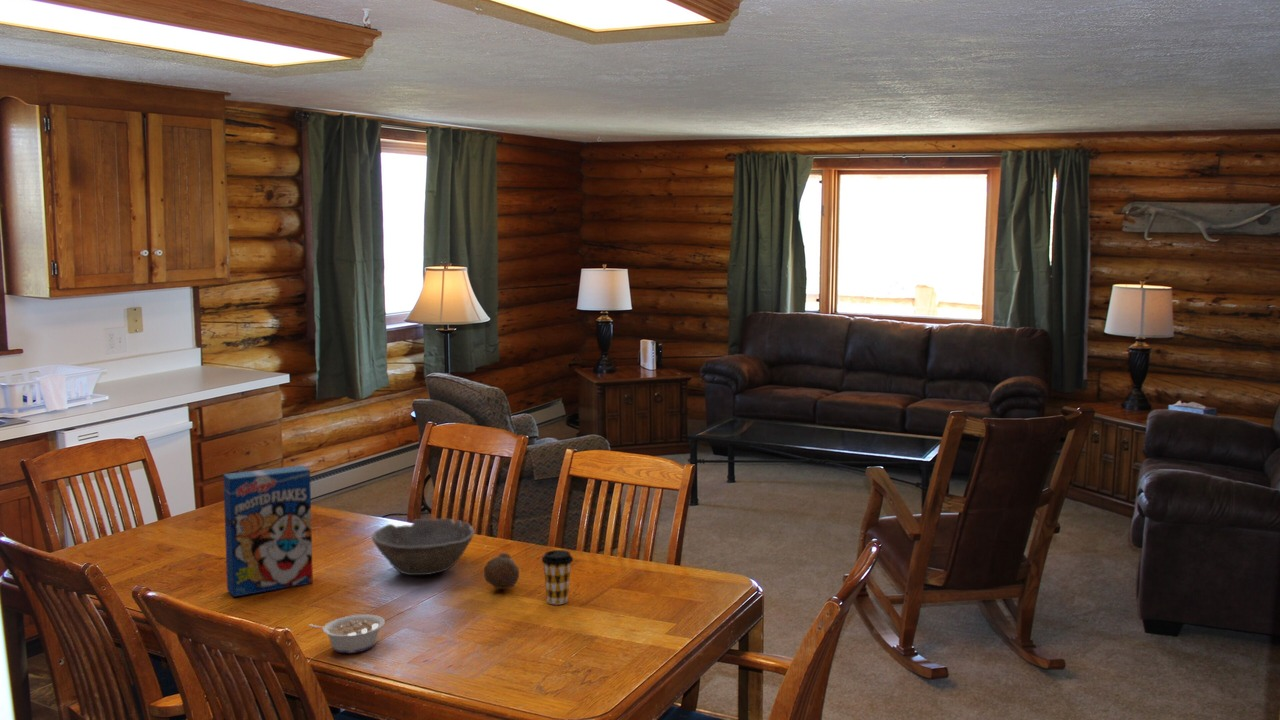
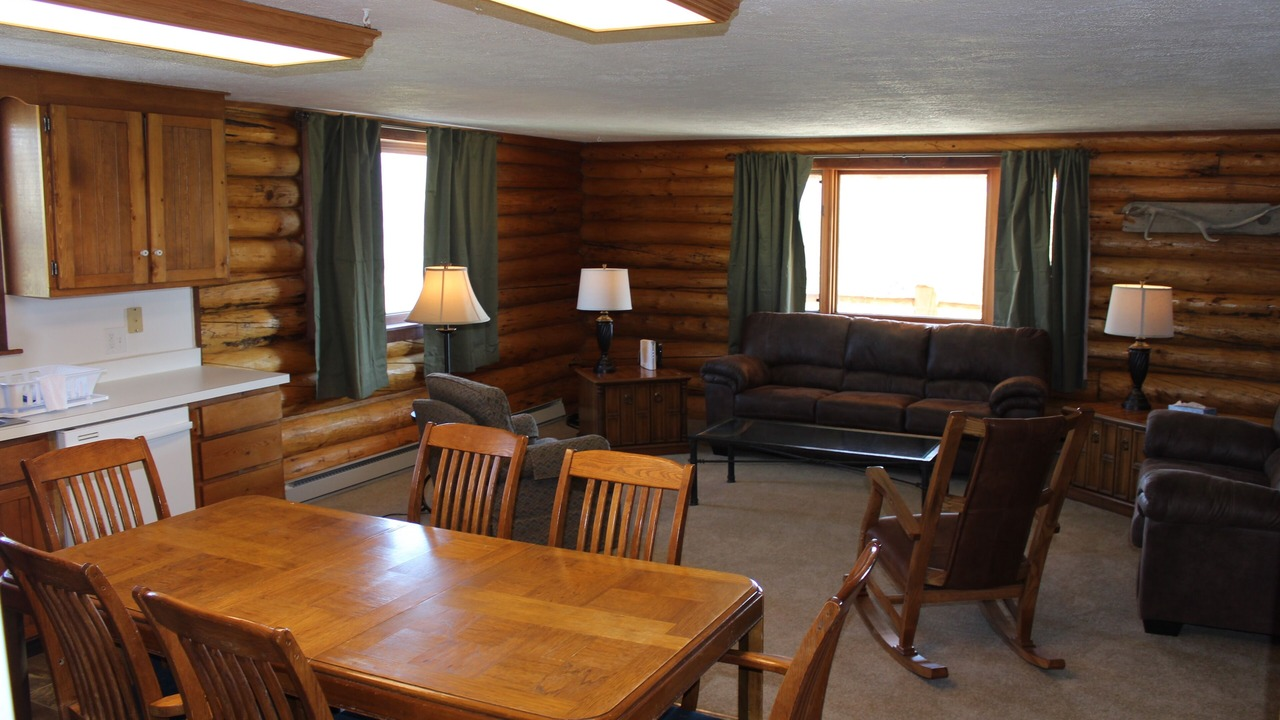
- bowl (424, 550)
- coffee cup (557, 577)
- cereal box (268, 529)
- fruit (501, 572)
- legume (352, 633)
